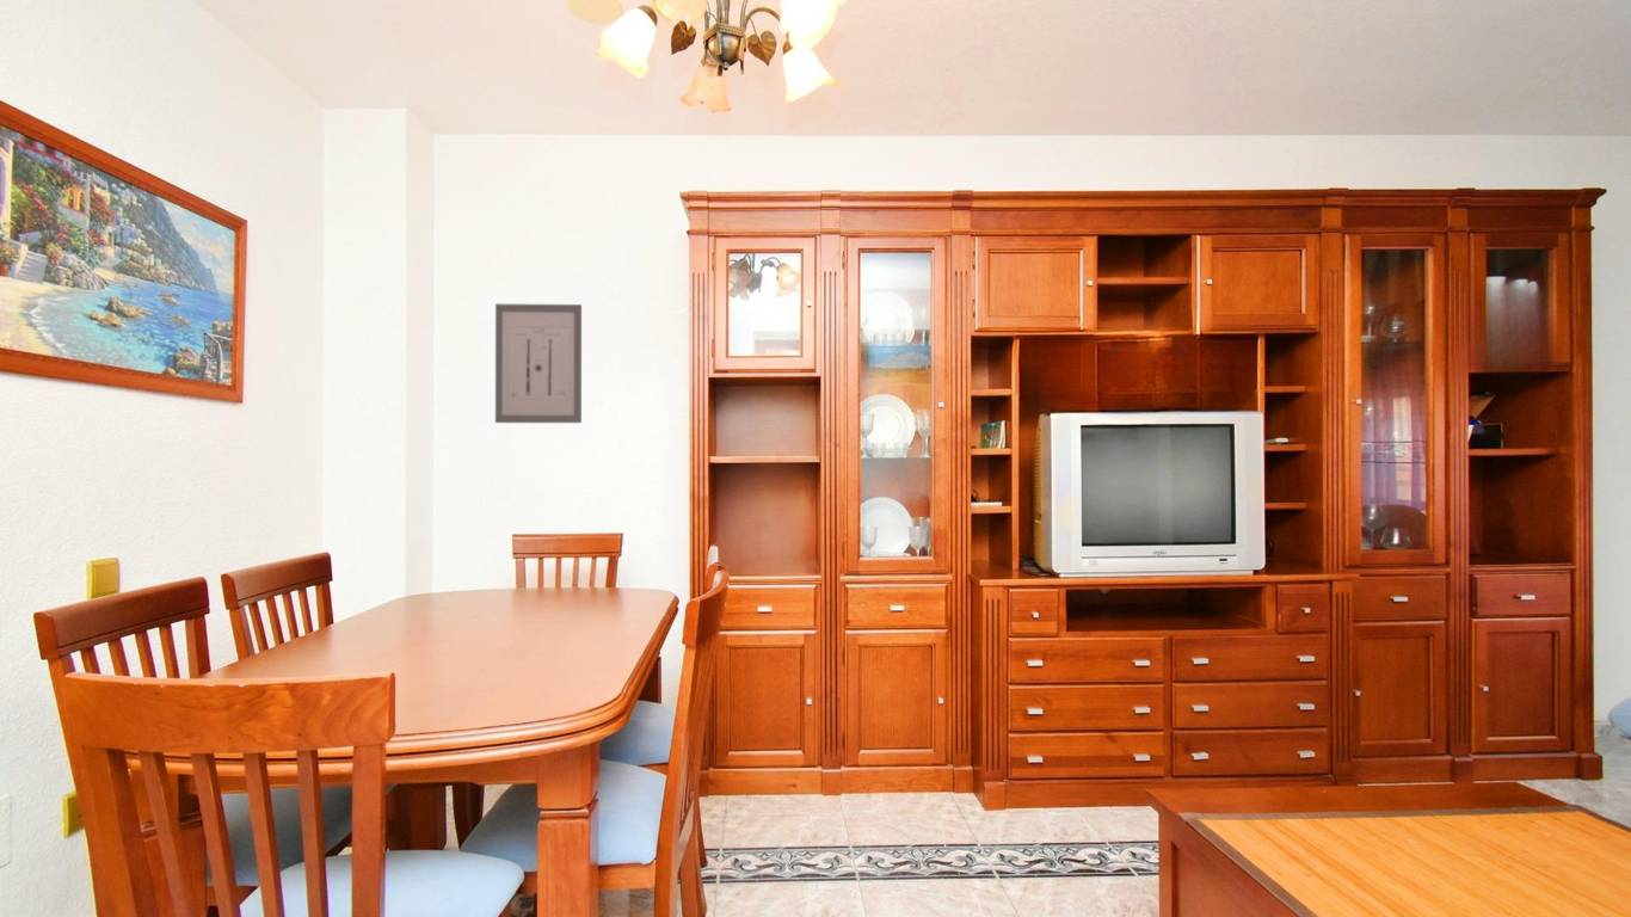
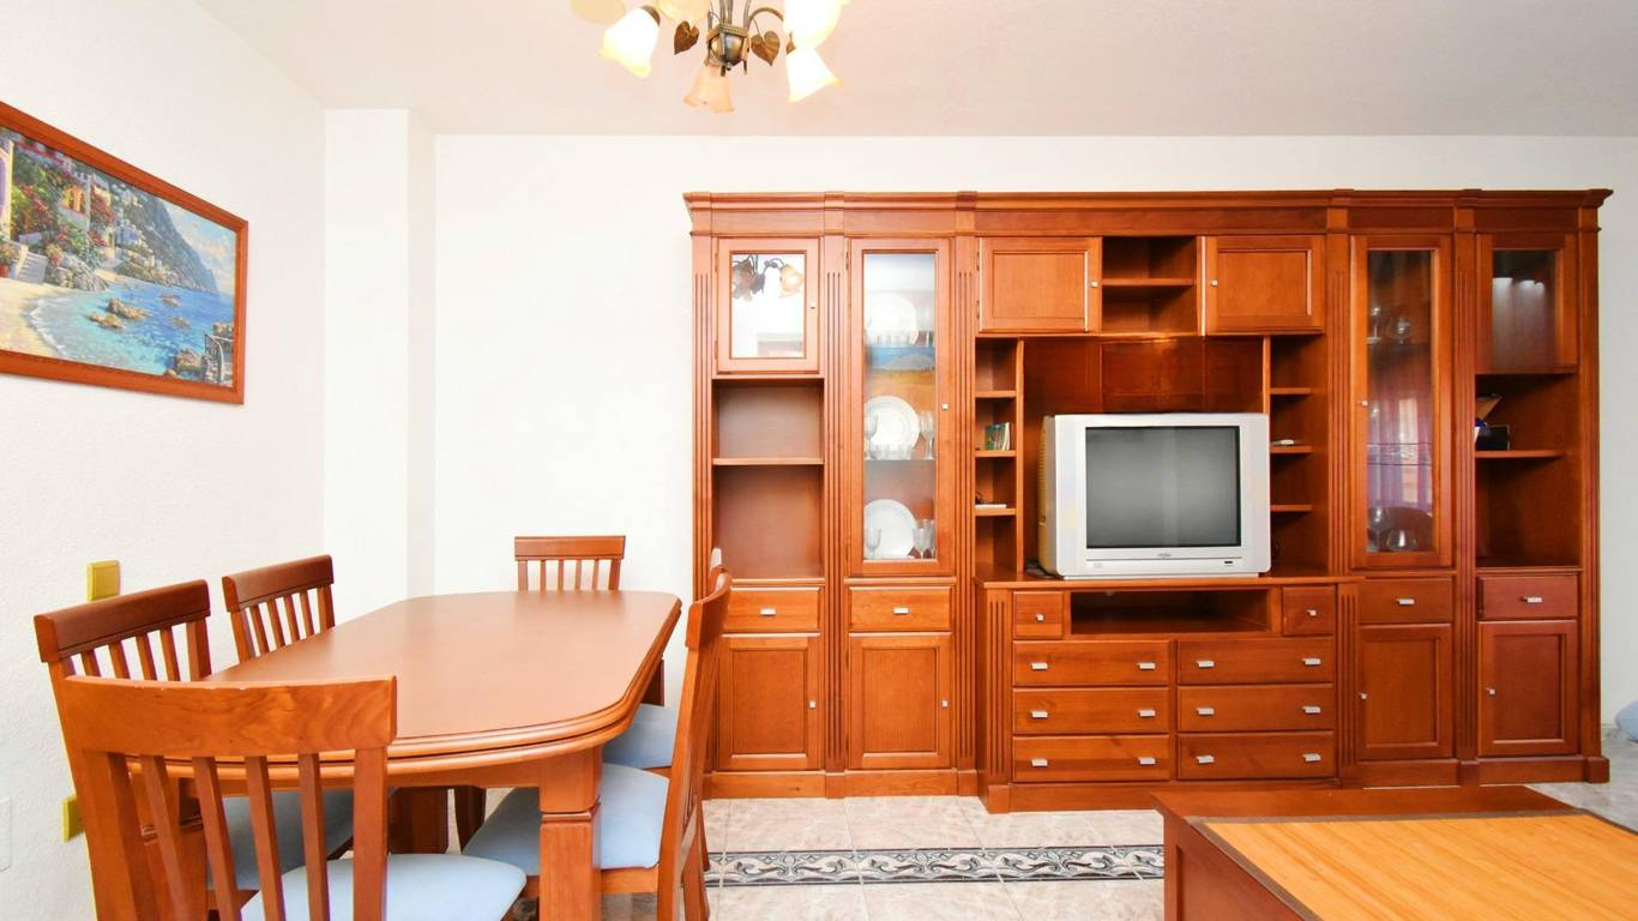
- wall art (538, 363)
